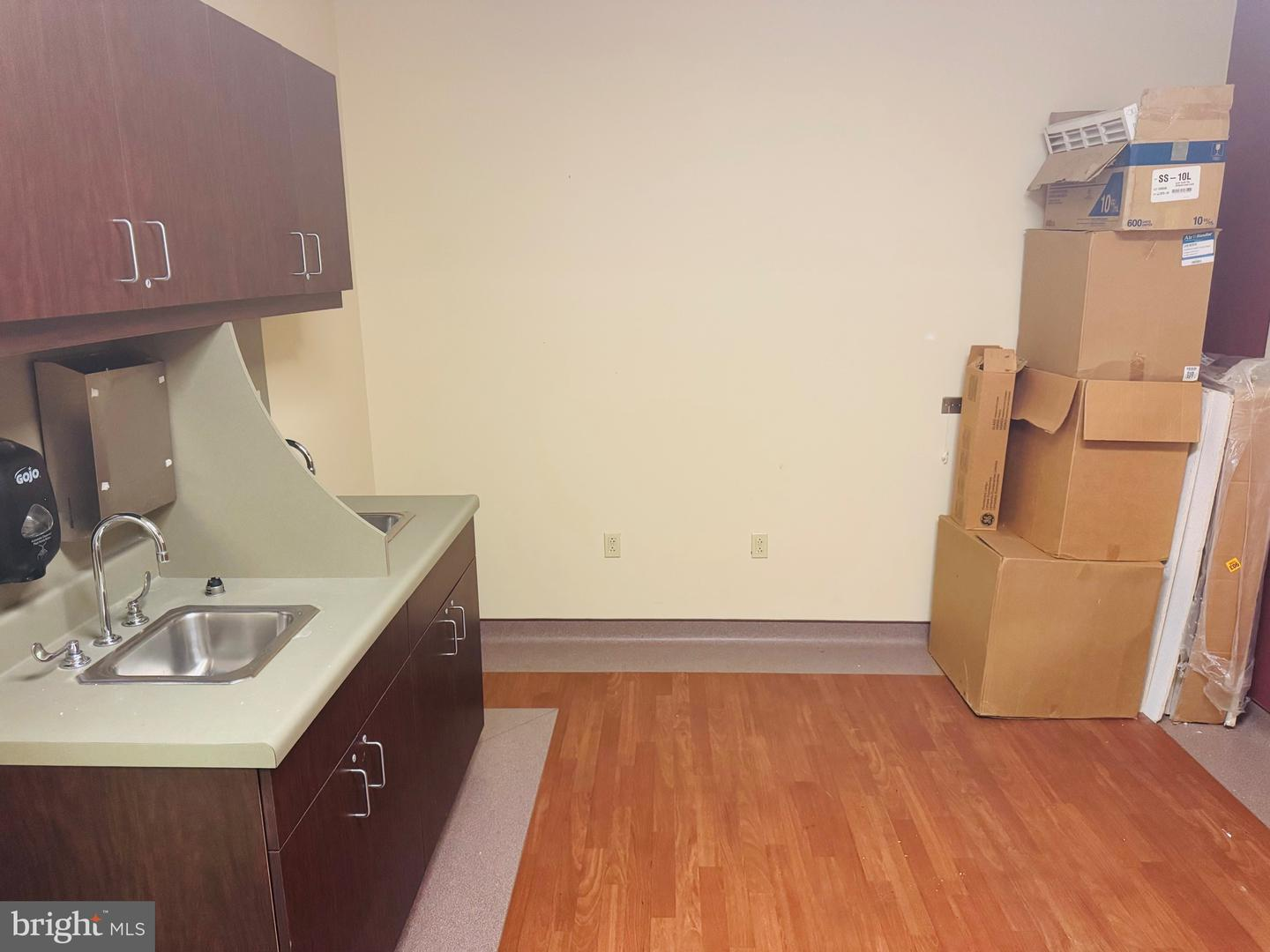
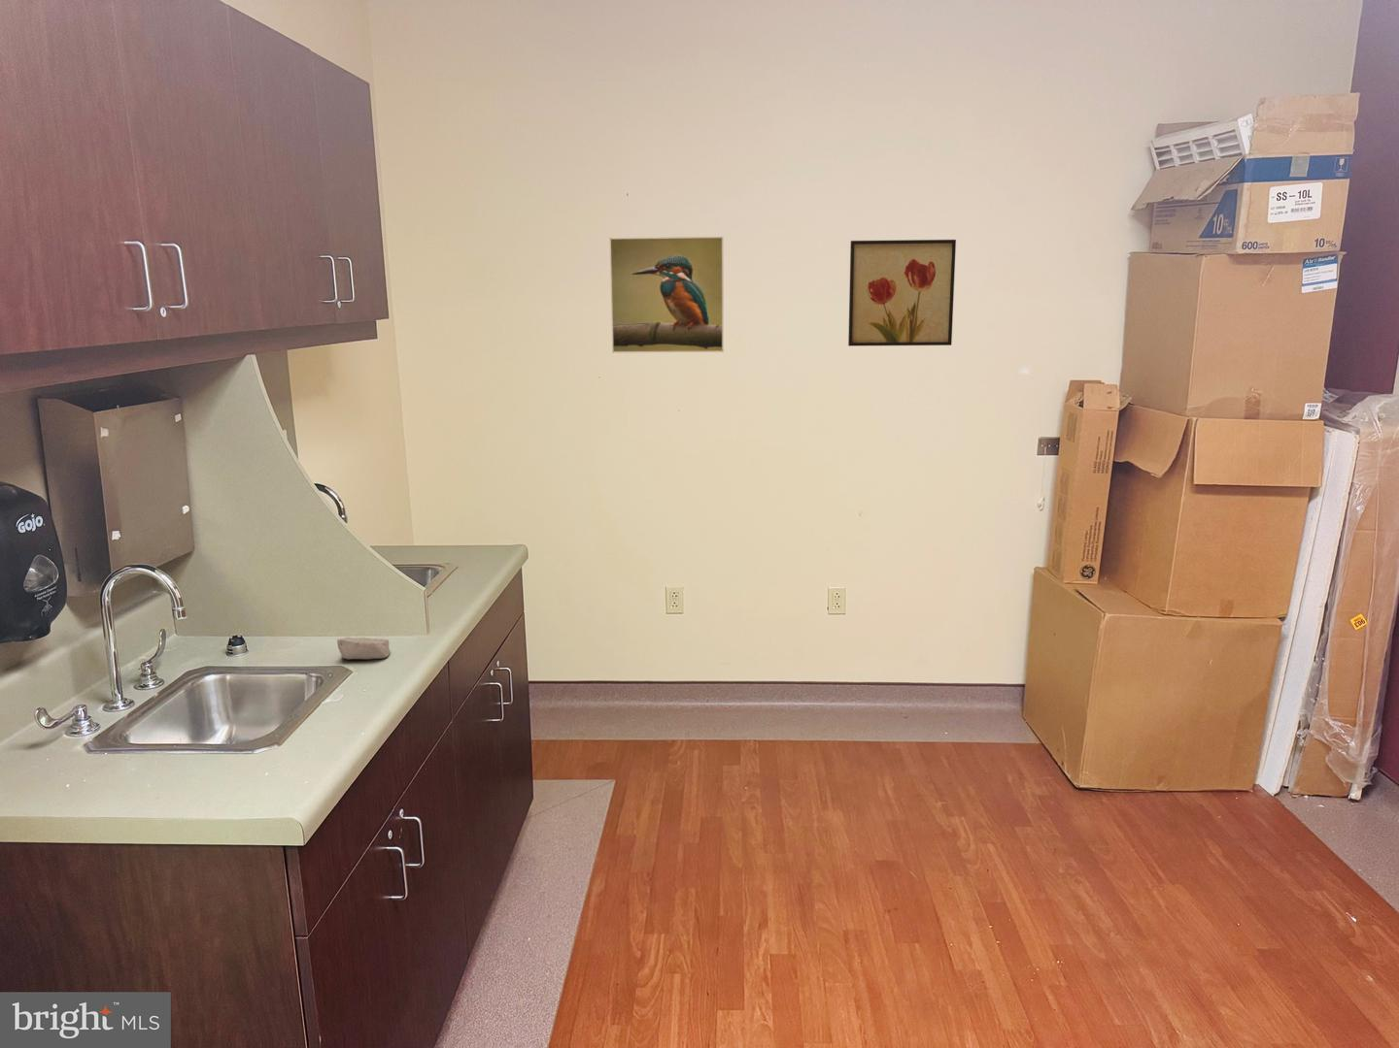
+ soap bar (364, 645)
+ wall art (901, 293)
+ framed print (666, 295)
